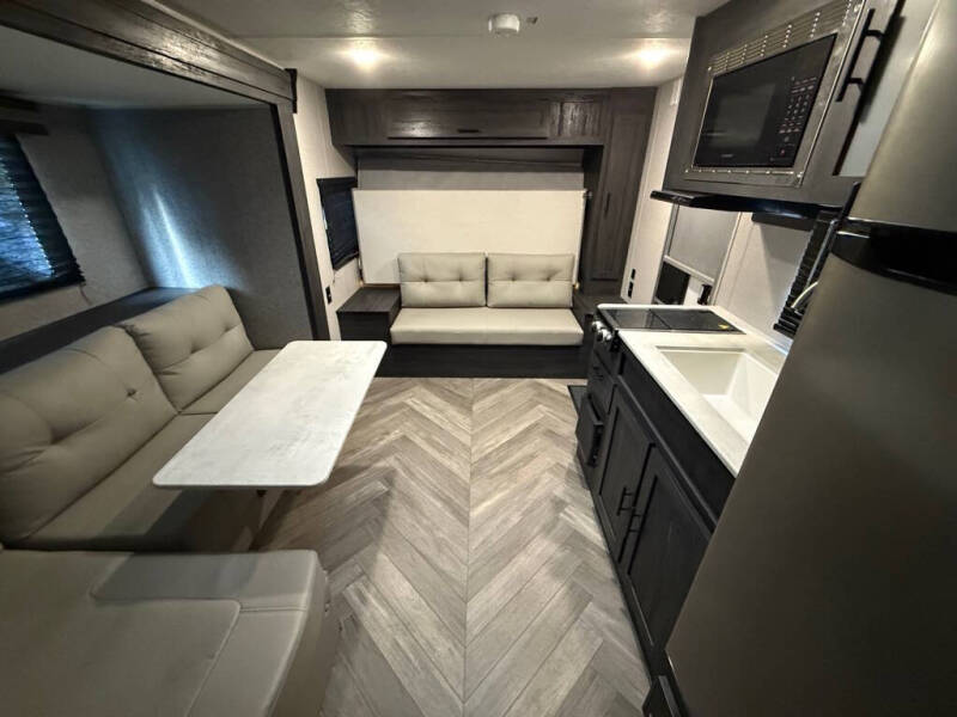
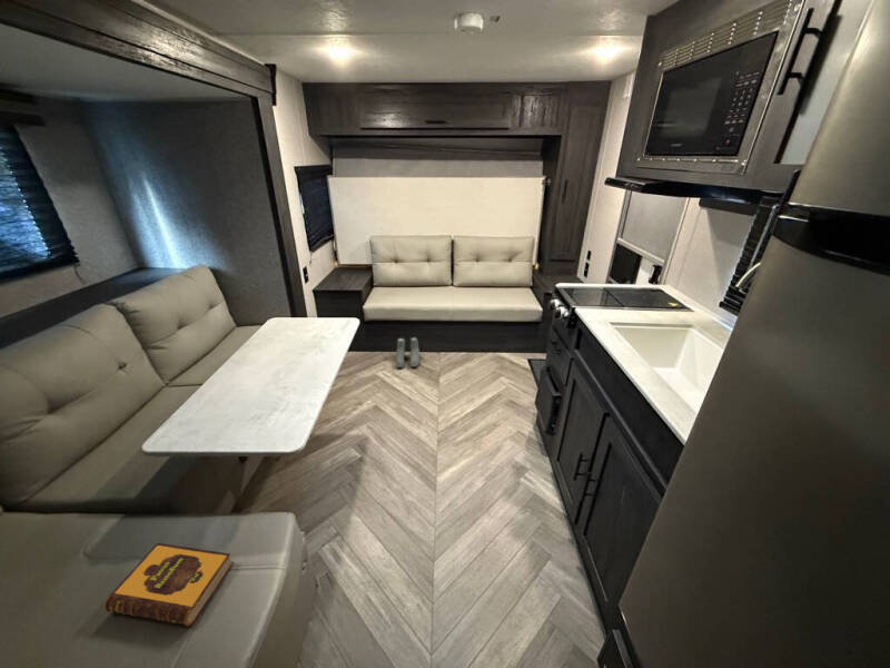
+ boots (406, 348)
+ hardback book (171, 582)
